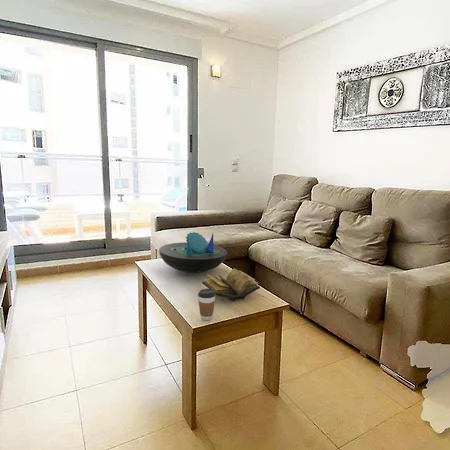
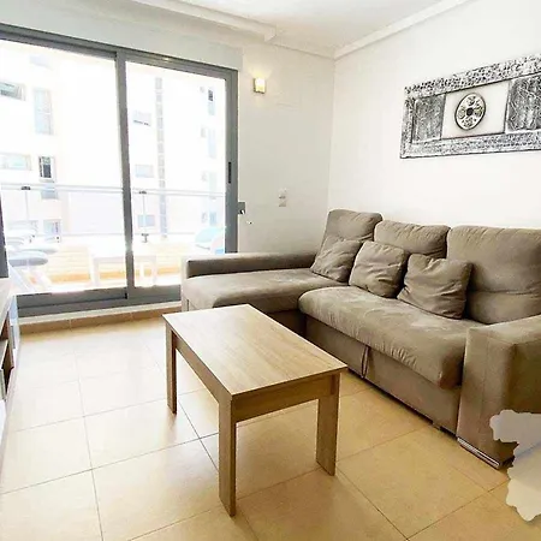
- book (230, 284)
- decorative bowl (193, 250)
- coffee cup (206, 304)
